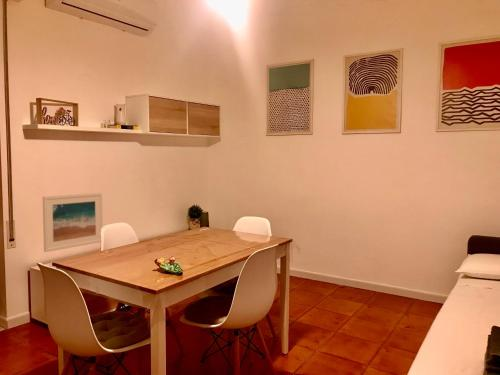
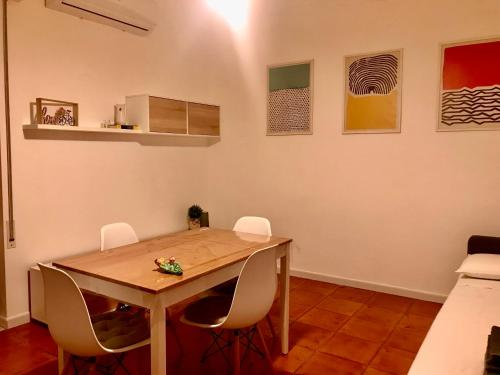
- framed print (74, 220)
